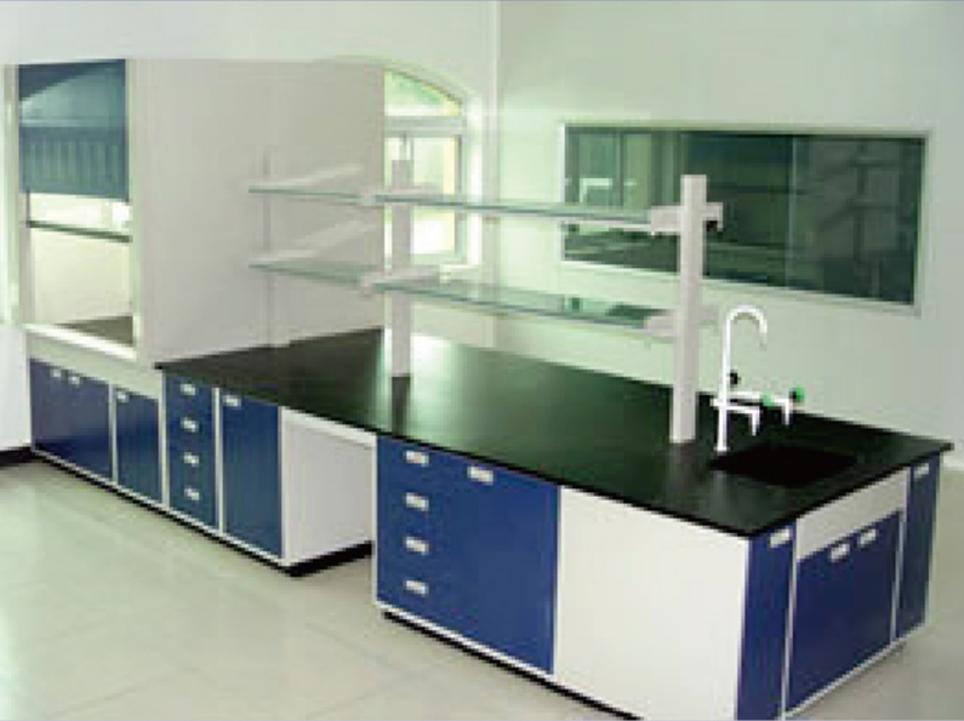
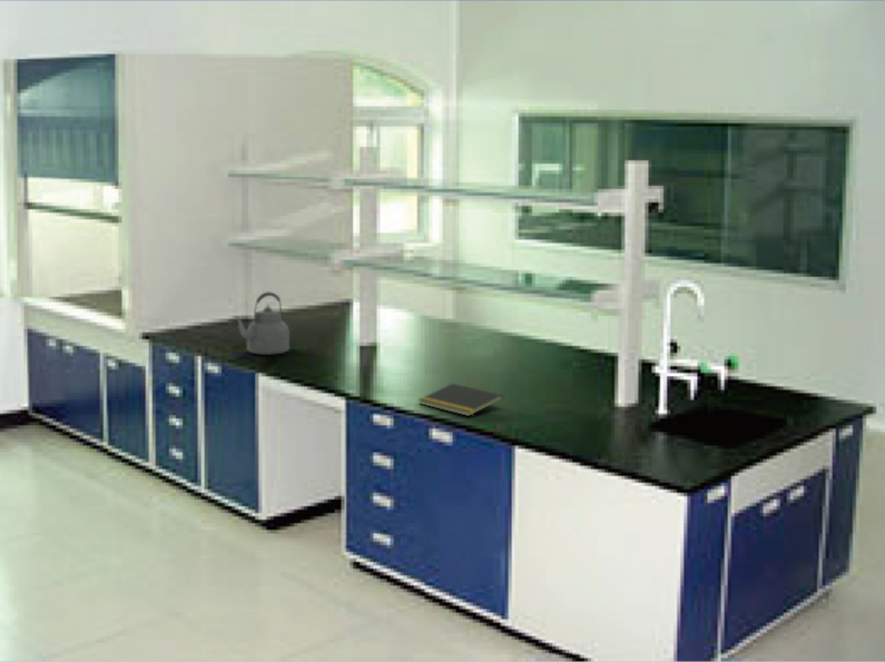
+ notepad (460, 398)
+ kettle (259, 323)
